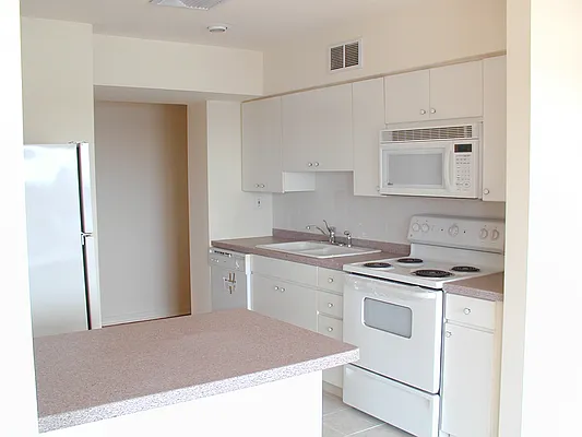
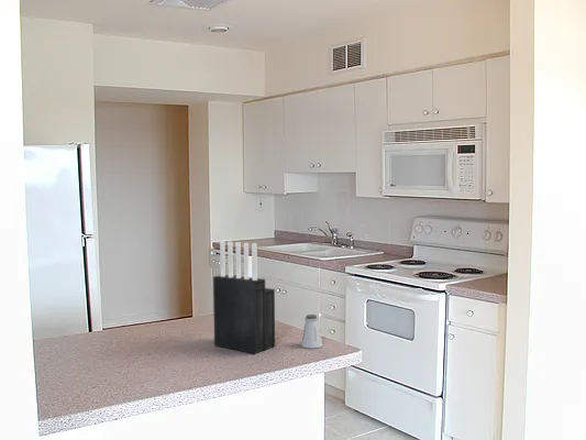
+ knife block (245, 294)
+ saltshaker (311, 330)
